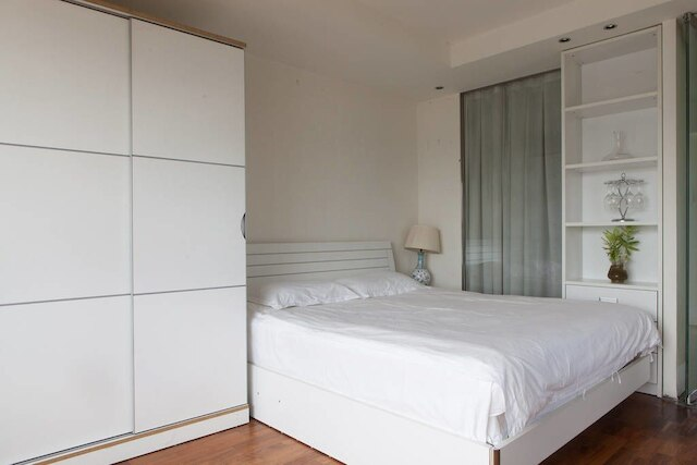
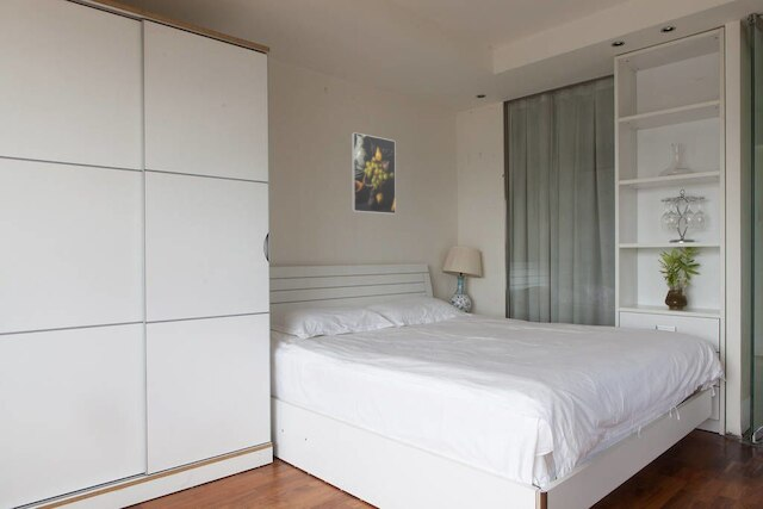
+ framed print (373, 174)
